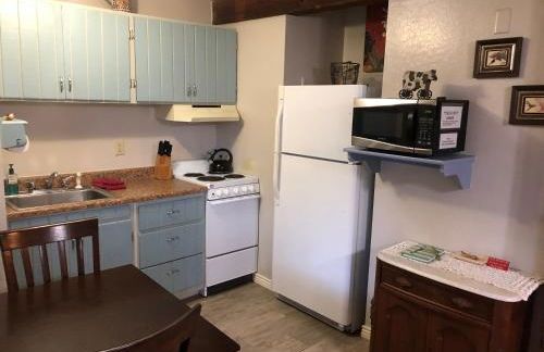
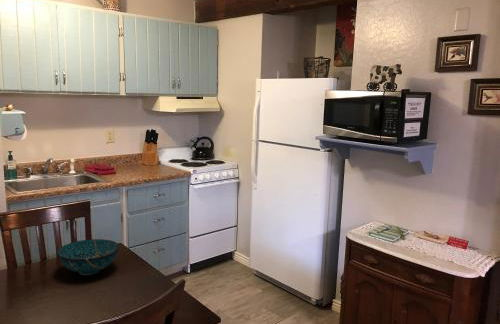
+ decorative bowl (89, 259)
